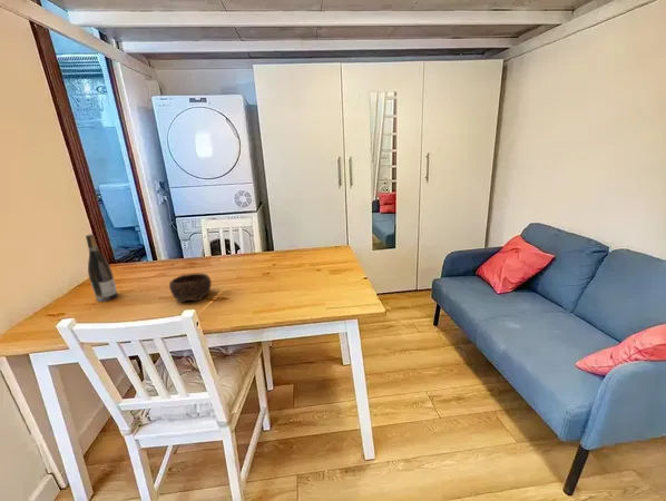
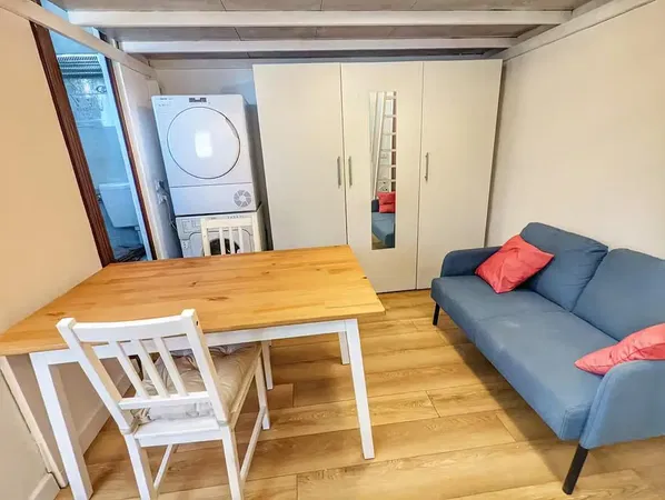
- wine bottle (98, 267)
- bowl (190, 286)
